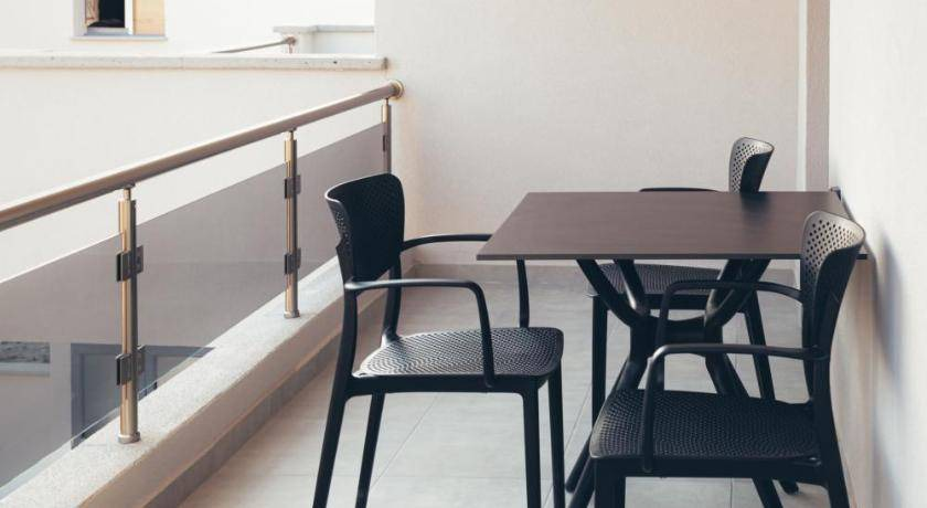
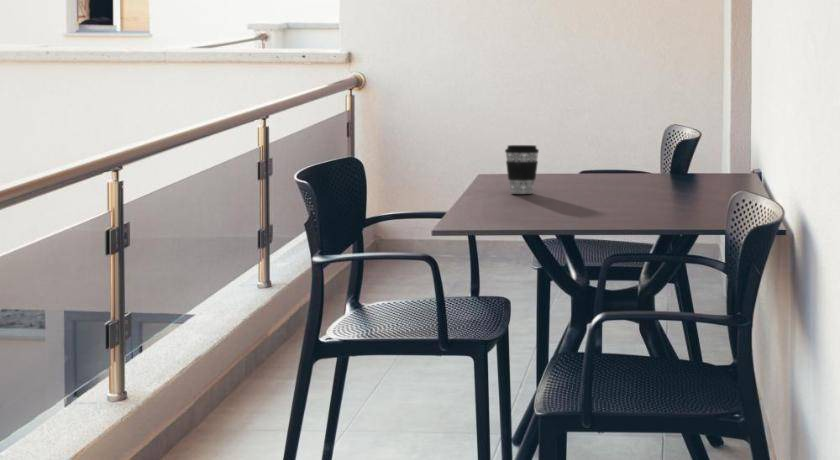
+ coffee cup (521, 169)
